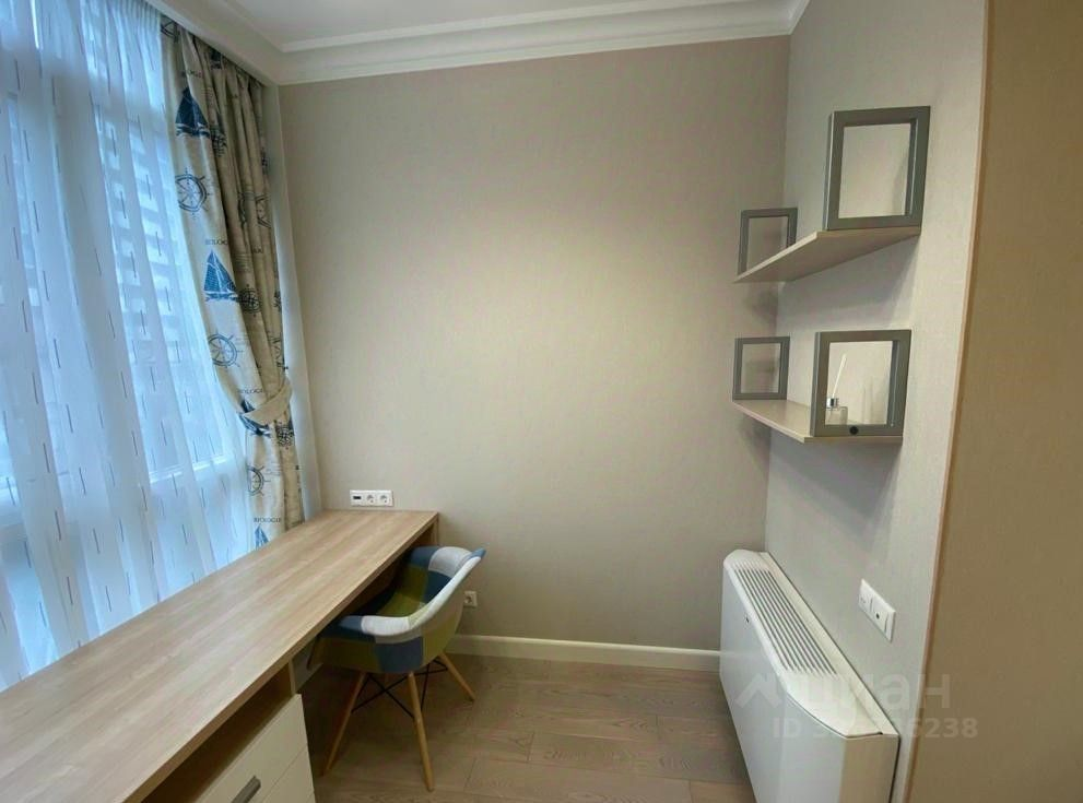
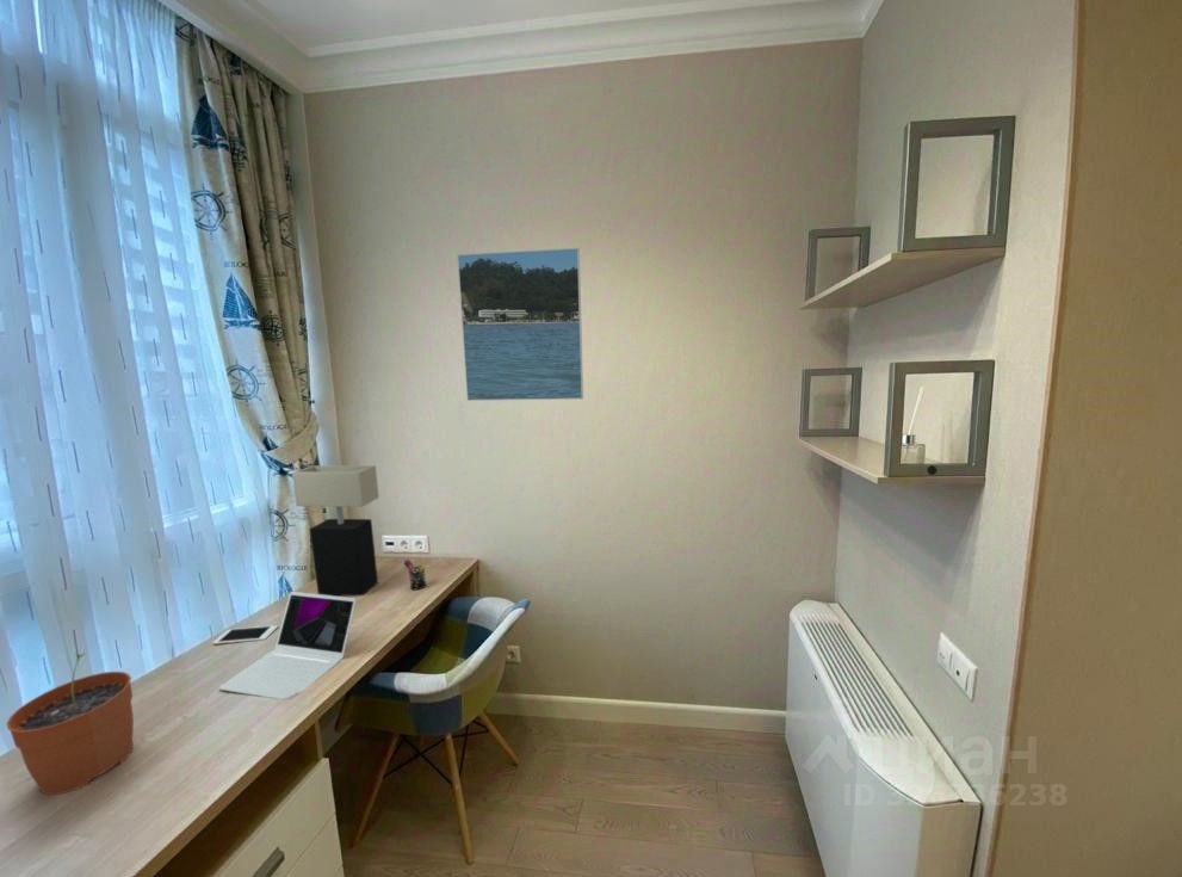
+ cell phone (246, 634)
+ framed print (521, 327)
+ pen holder (416, 572)
+ plant pot (76, 715)
+ laptop (291, 637)
+ table lamp (341, 530)
